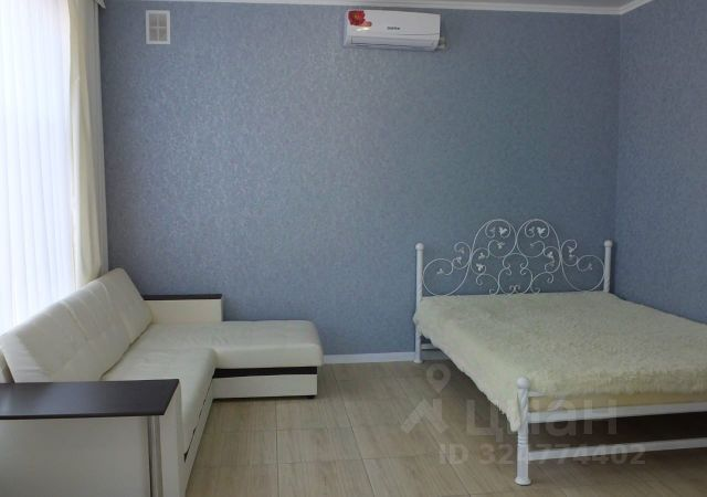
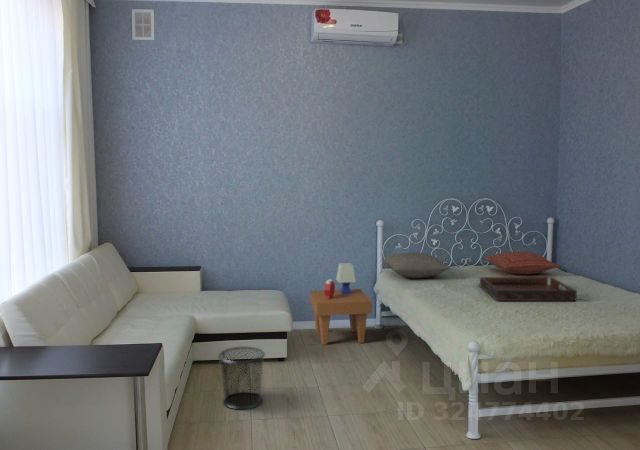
+ serving tray (525, 288)
+ pillow (519, 262)
+ pillow (414, 264)
+ side table (339, 302)
+ waste bin (242, 377)
